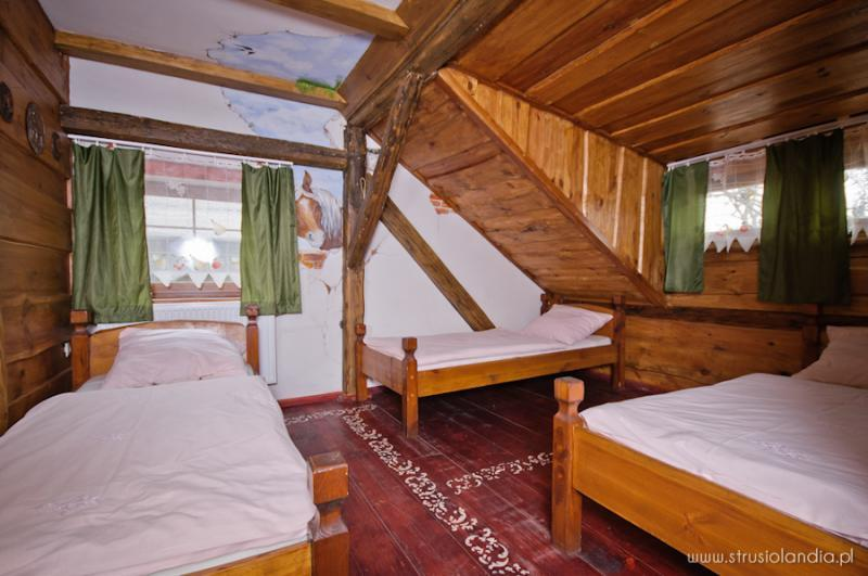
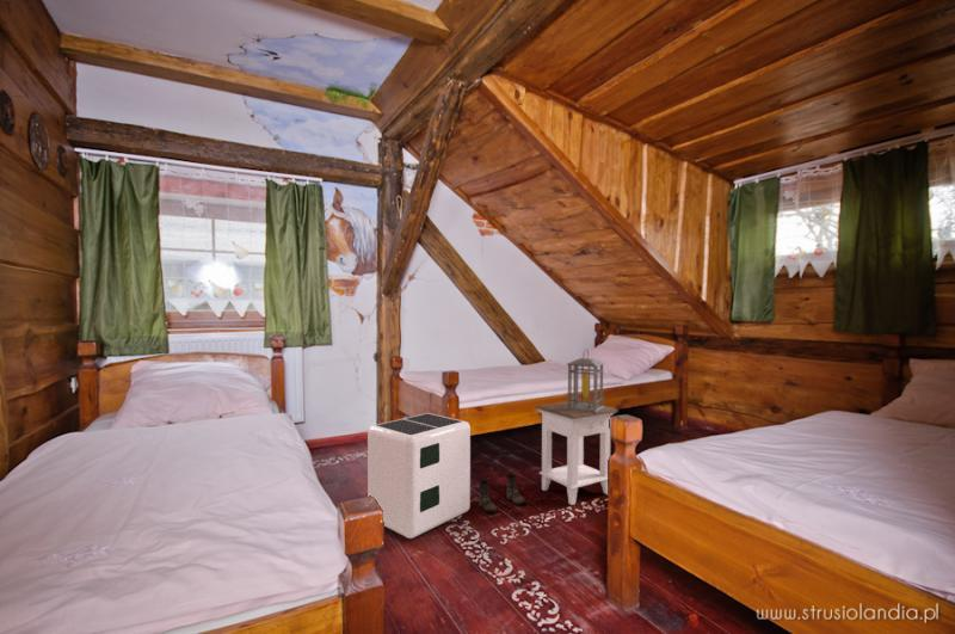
+ lantern (585, 377)
+ boots (506, 492)
+ nightstand (575, 449)
+ air purifier (419, 470)
